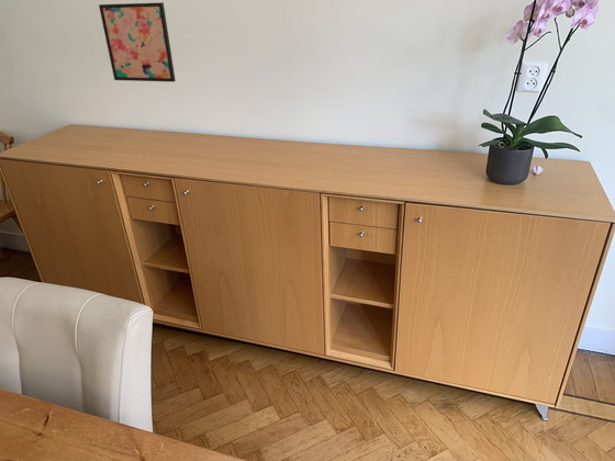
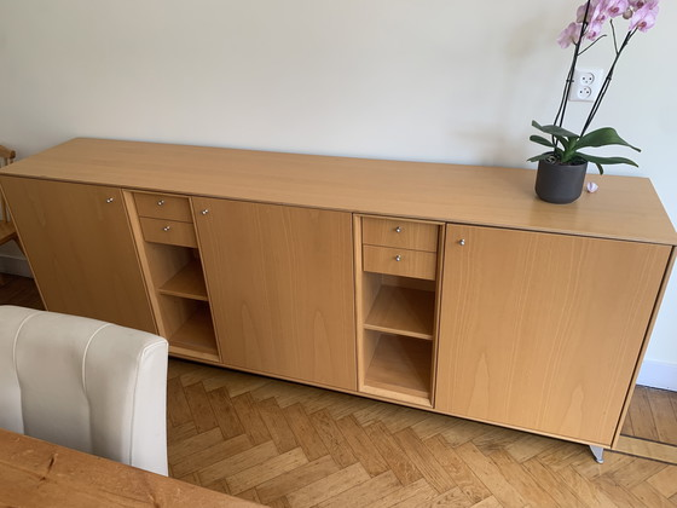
- wall art (137, 43)
